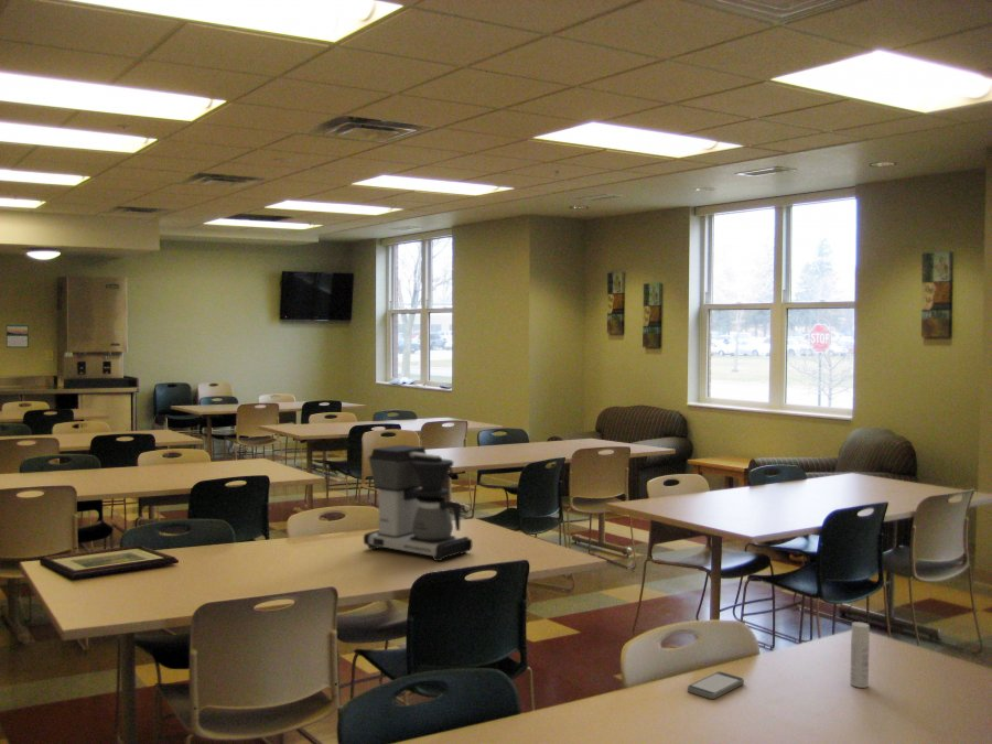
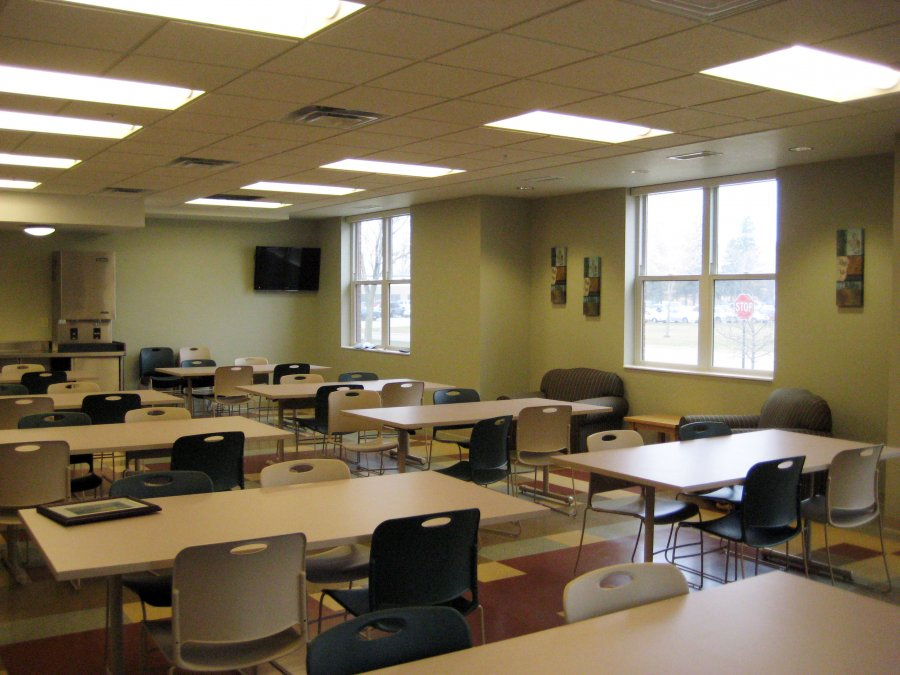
- coffee maker (418, 500)
- smartphone (715, 684)
- bottle (860, 654)
- calendar (17, 335)
